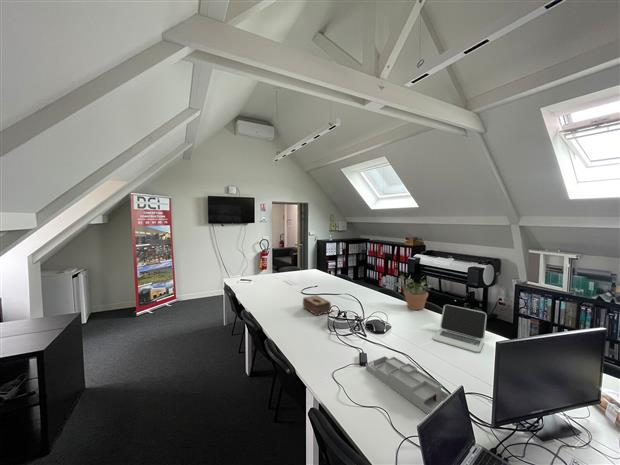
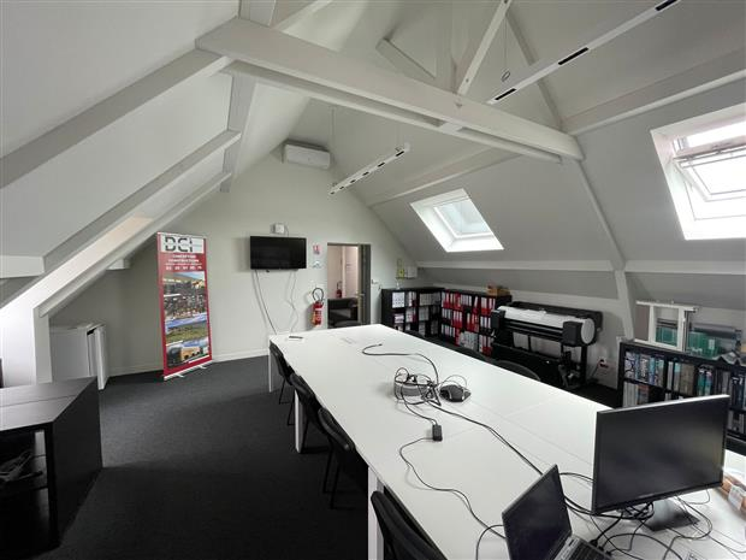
- tissue box (316, 305)
- desk organizer (407, 378)
- laptop (459, 325)
- potted plant (412, 292)
